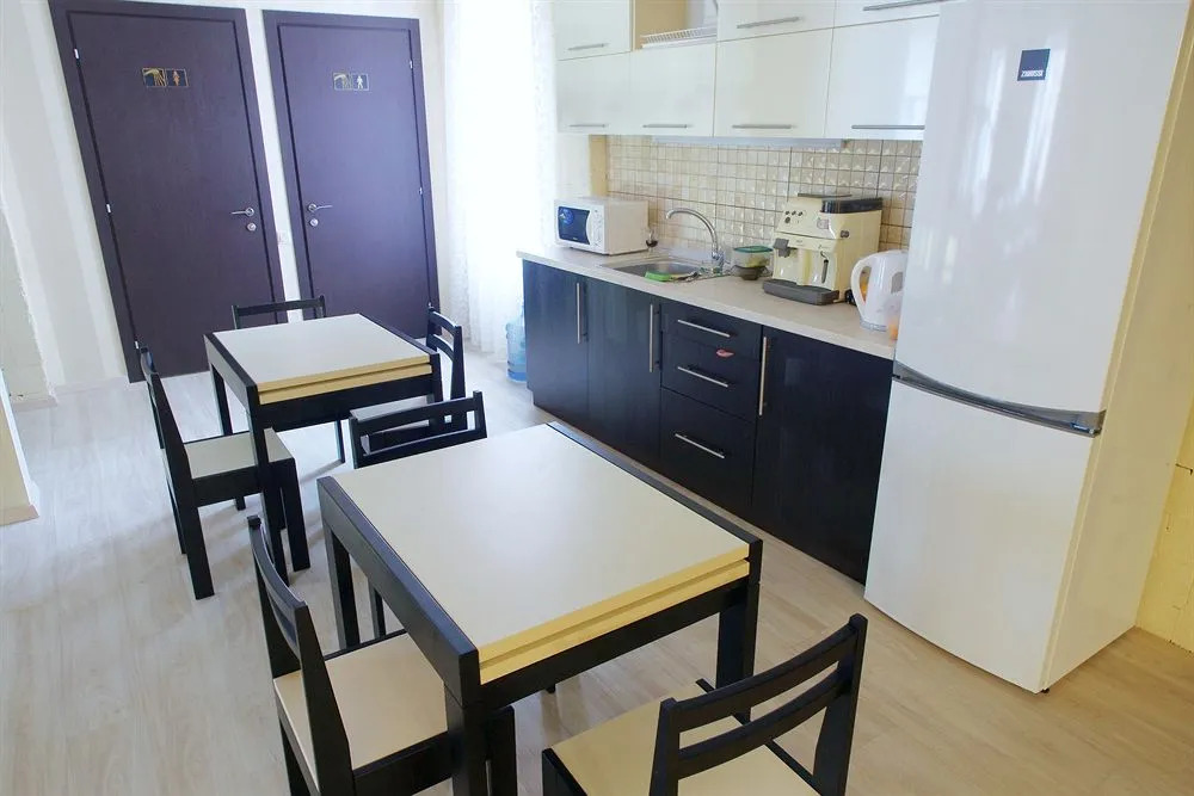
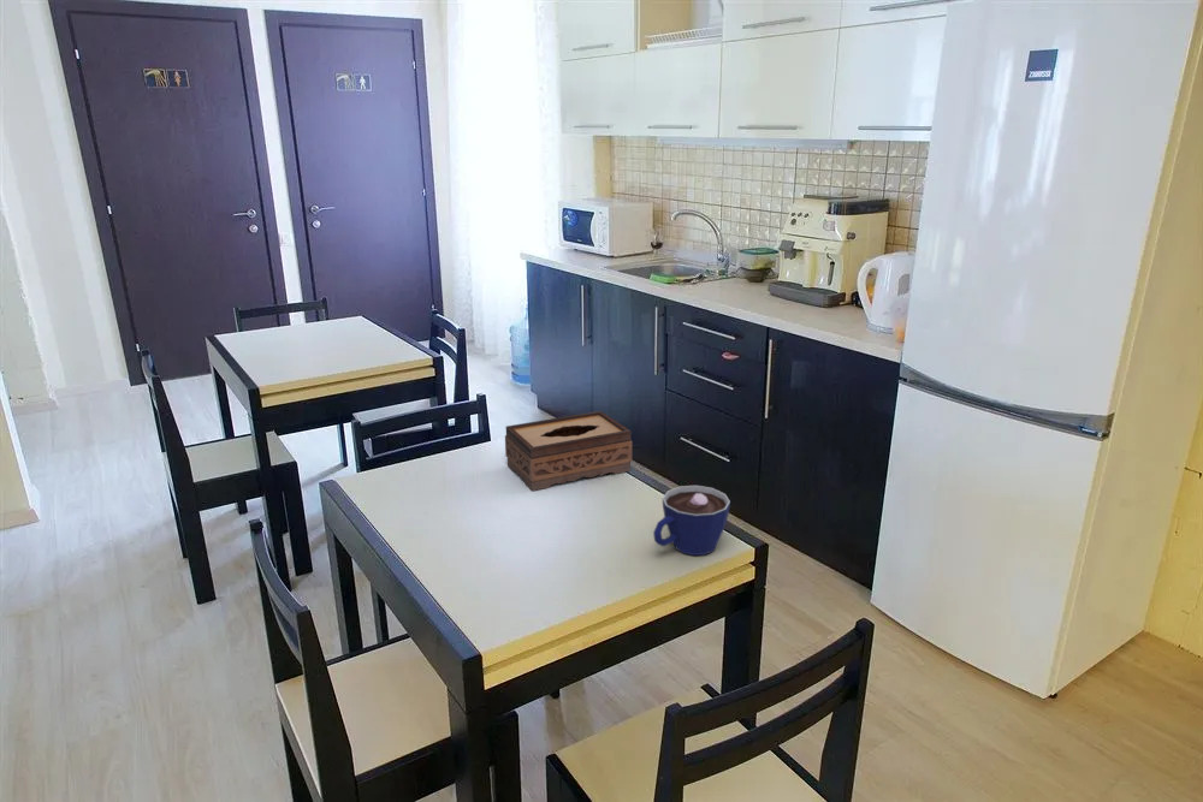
+ cup (687, 524)
+ tissue box (568, 448)
